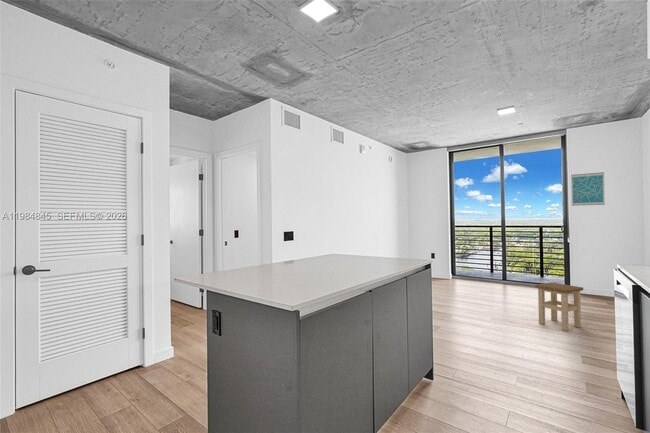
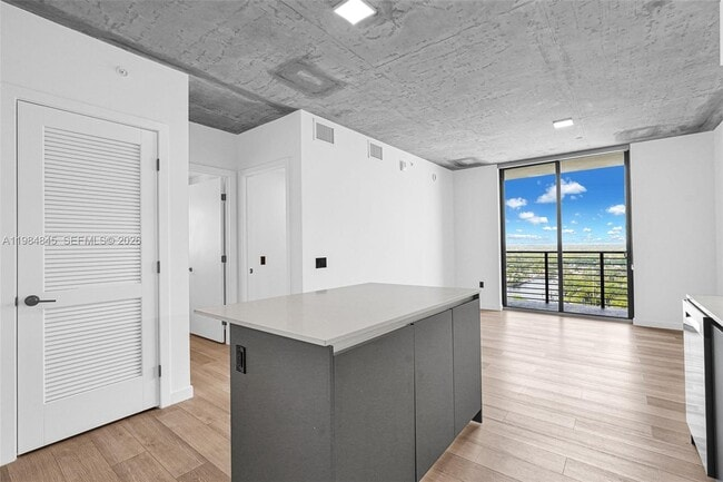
- wall art (587, 189)
- stool (558, 306)
